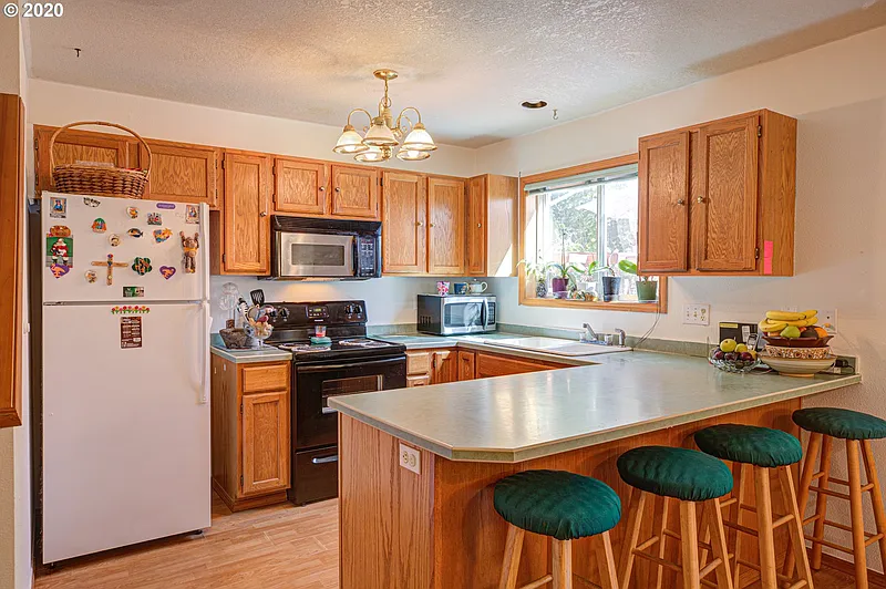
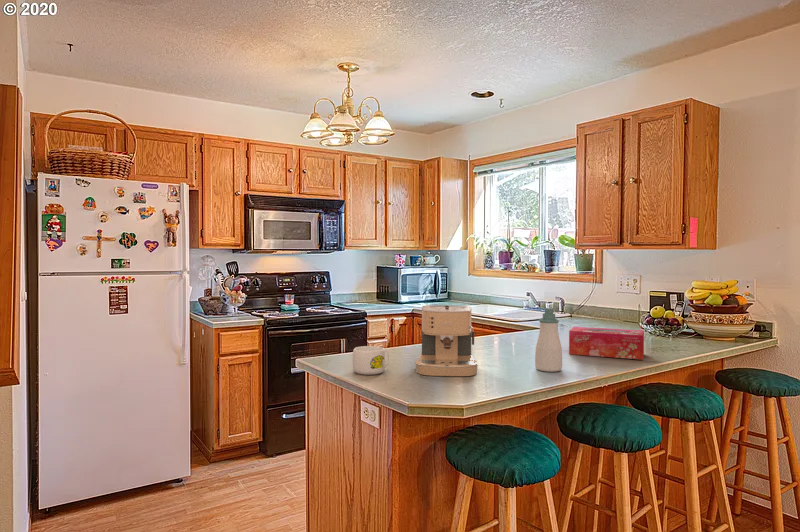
+ mug (369, 360)
+ soap bottle (548, 339)
+ coffee maker (446, 337)
+ tissue box (606, 342)
